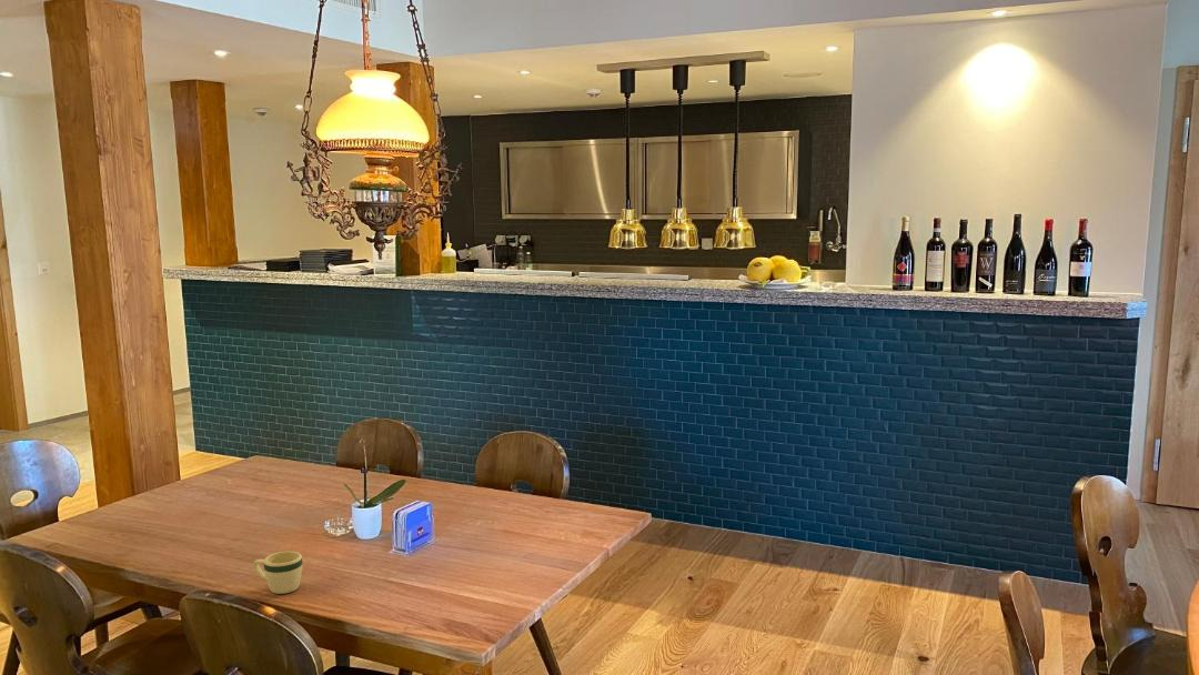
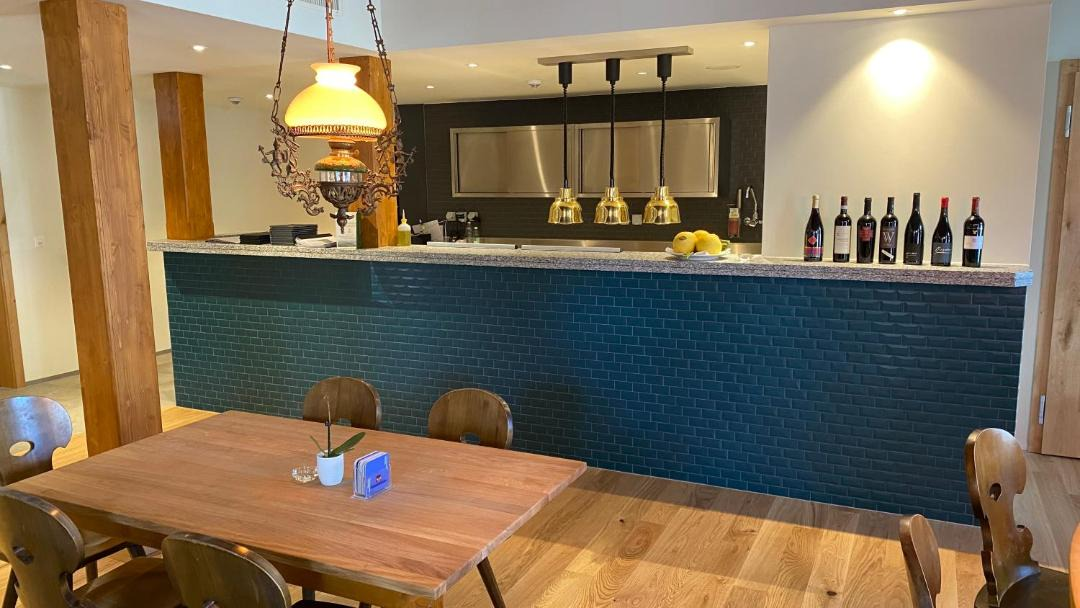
- mug (276, 572)
